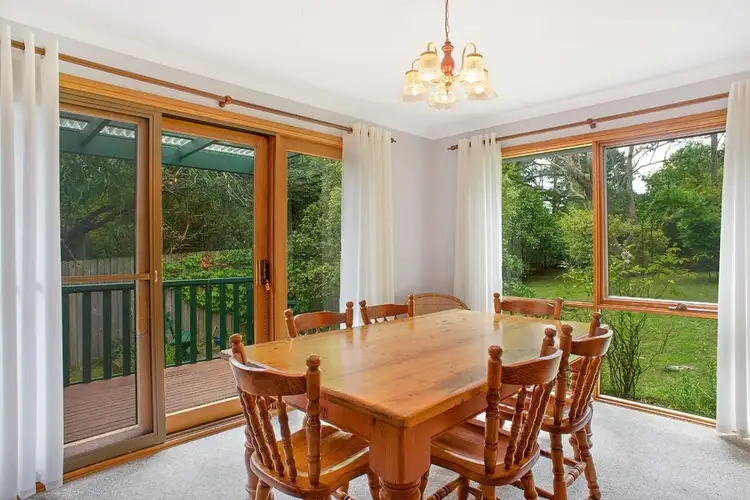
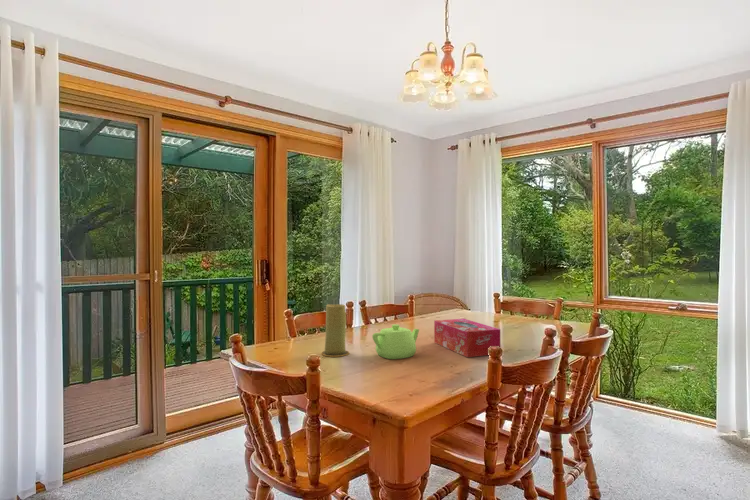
+ teapot (396, 339)
+ candle (335, 328)
+ tissue box (465, 336)
